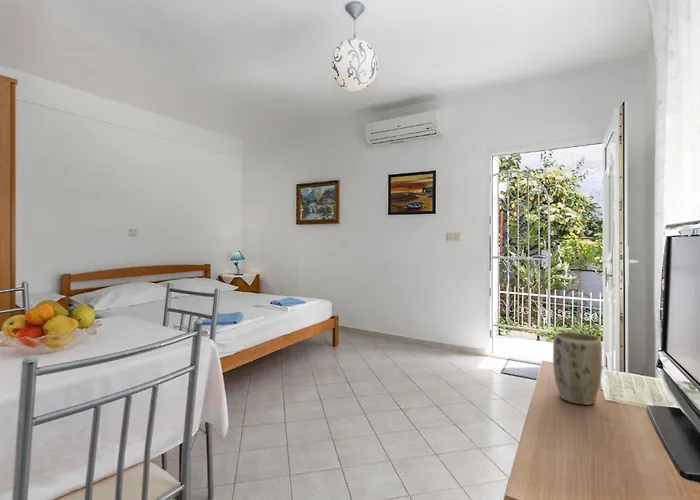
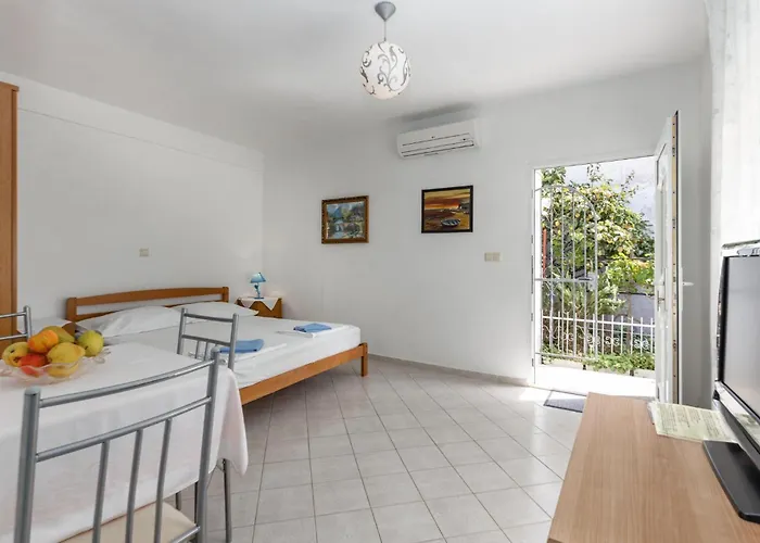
- plant pot (576, 367)
